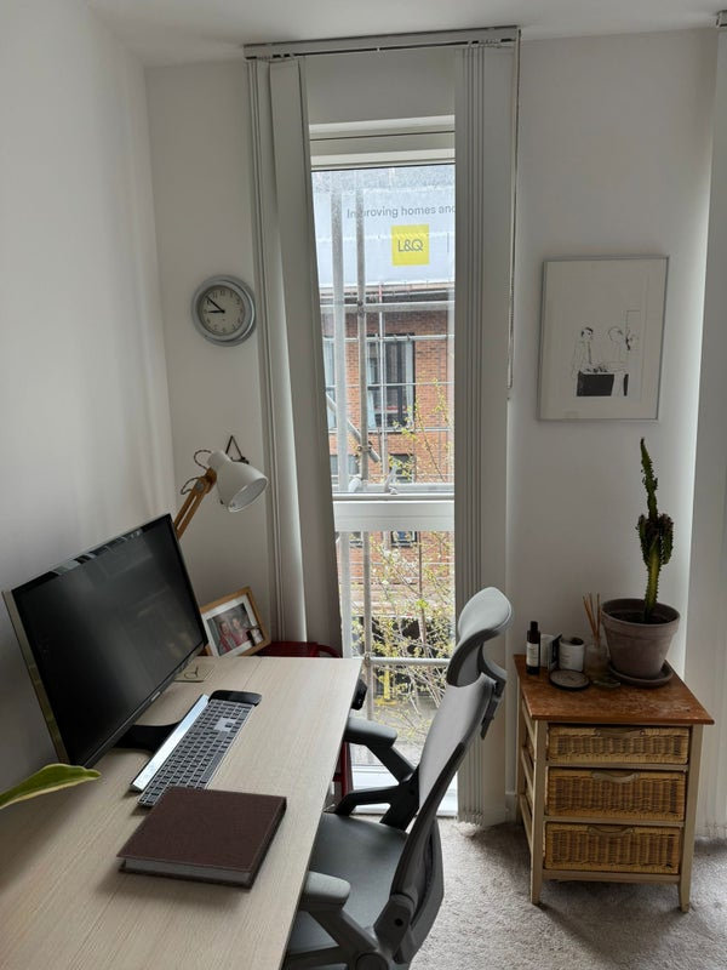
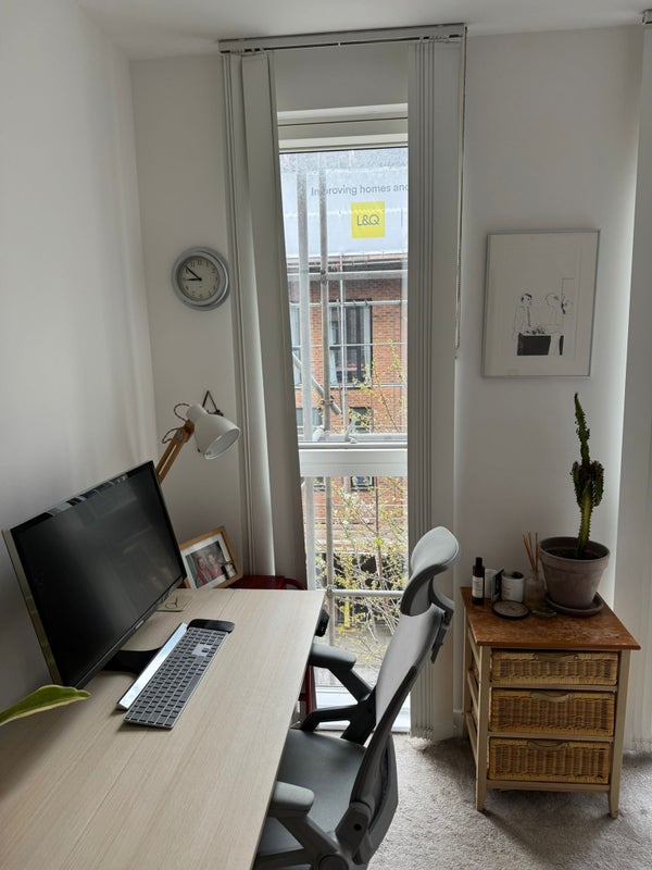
- notebook (206, 831)
